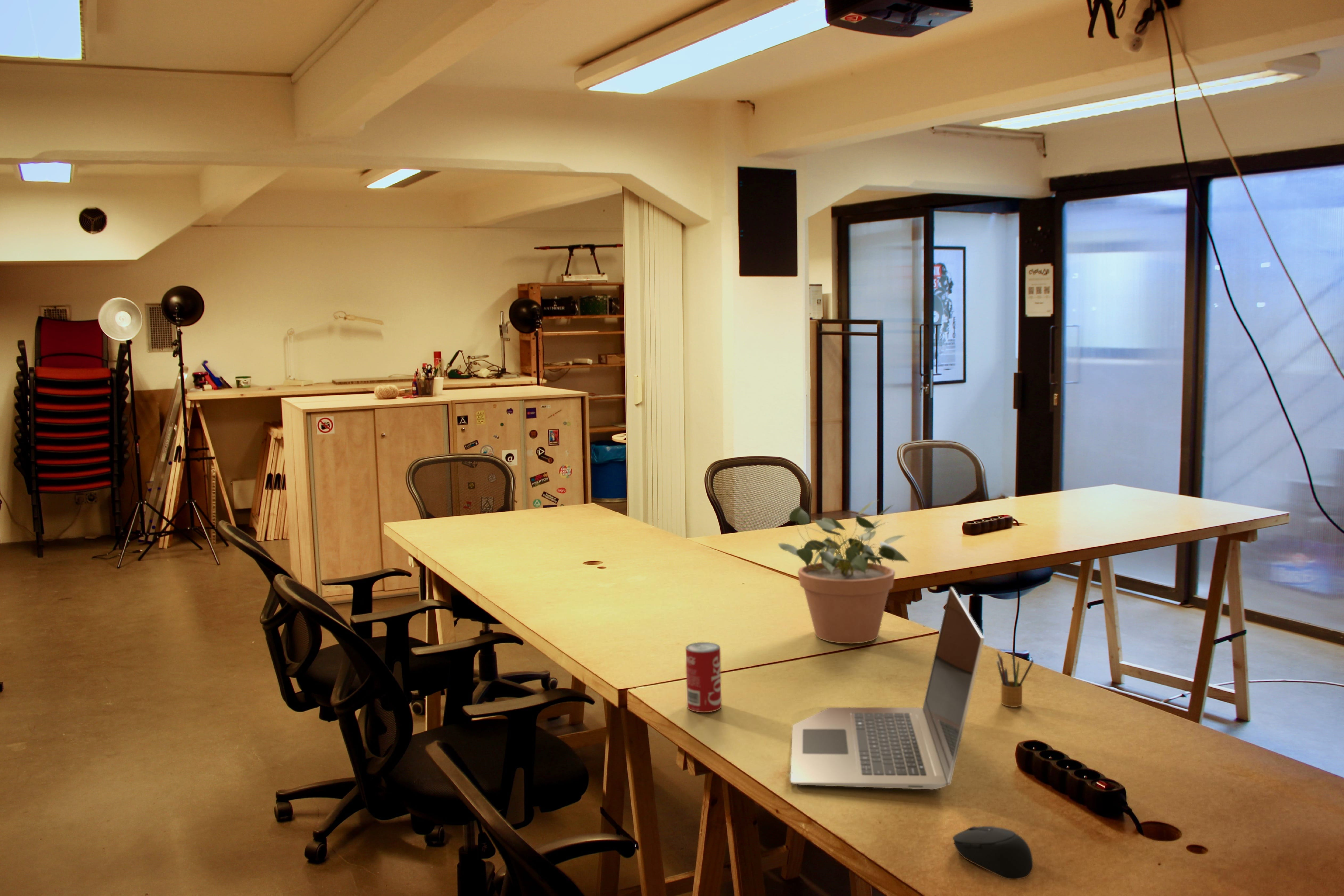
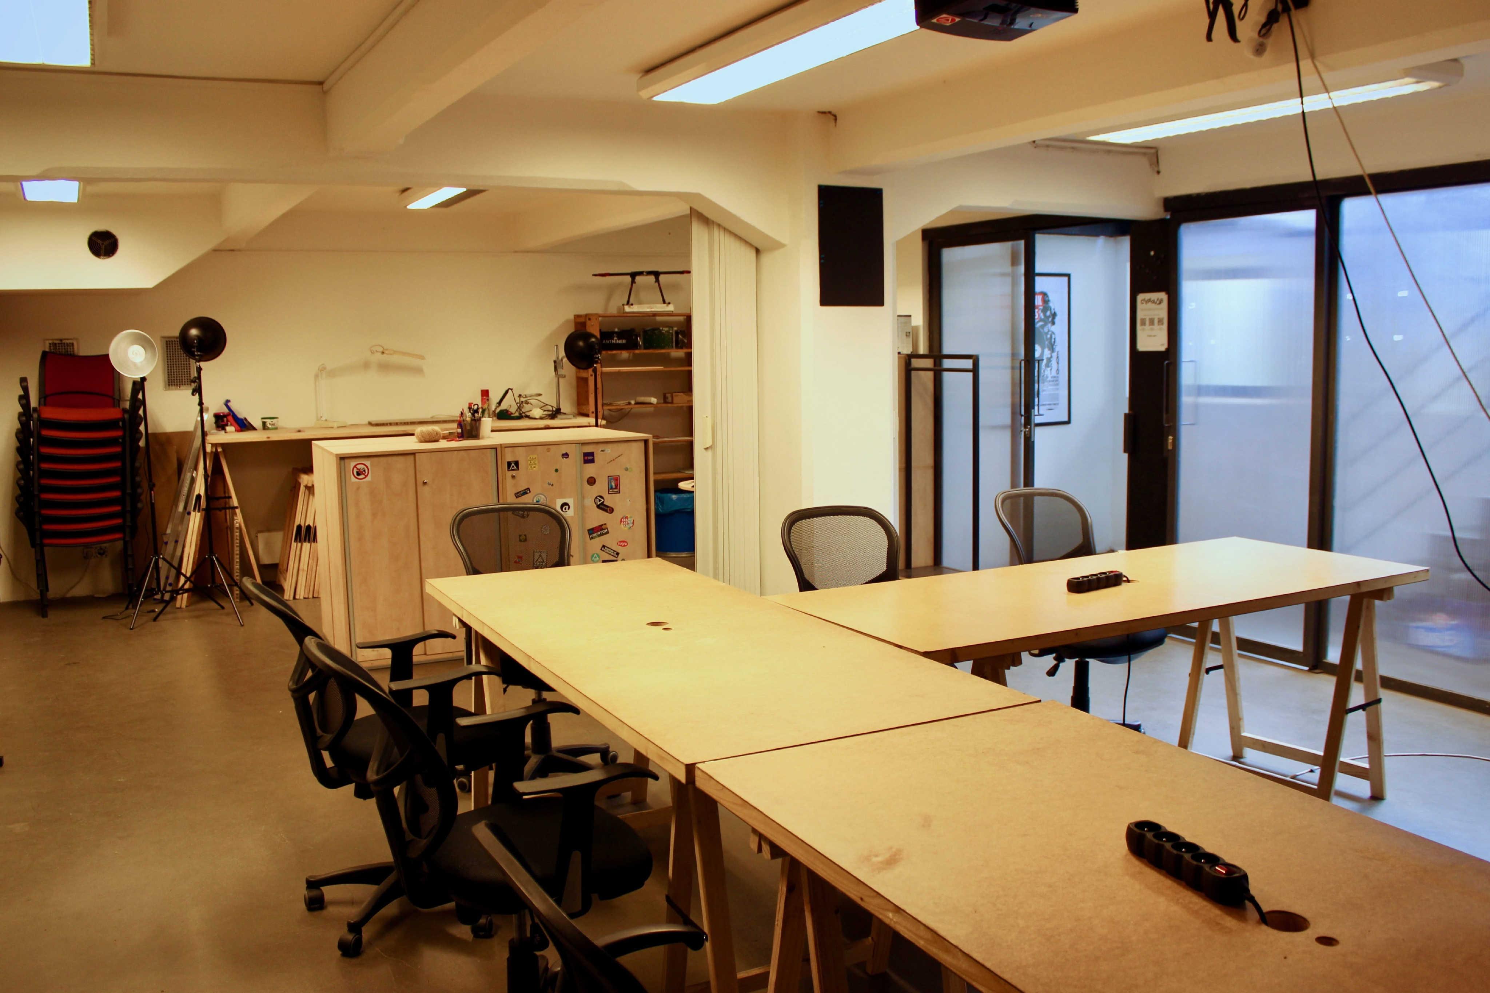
- pencil box (1014, 679)
- computer mouse (992, 845)
- potted plant (849, 569)
- laptop (878, 707)
- beverage can (704, 677)
